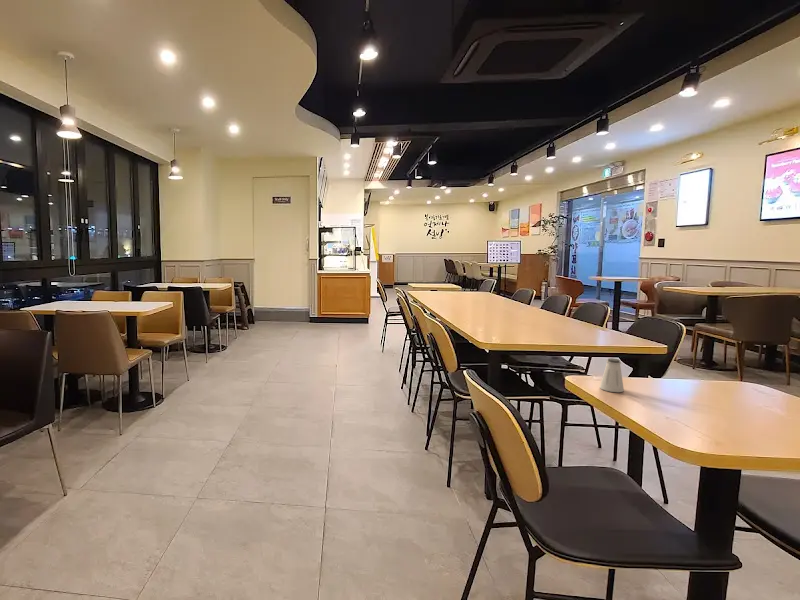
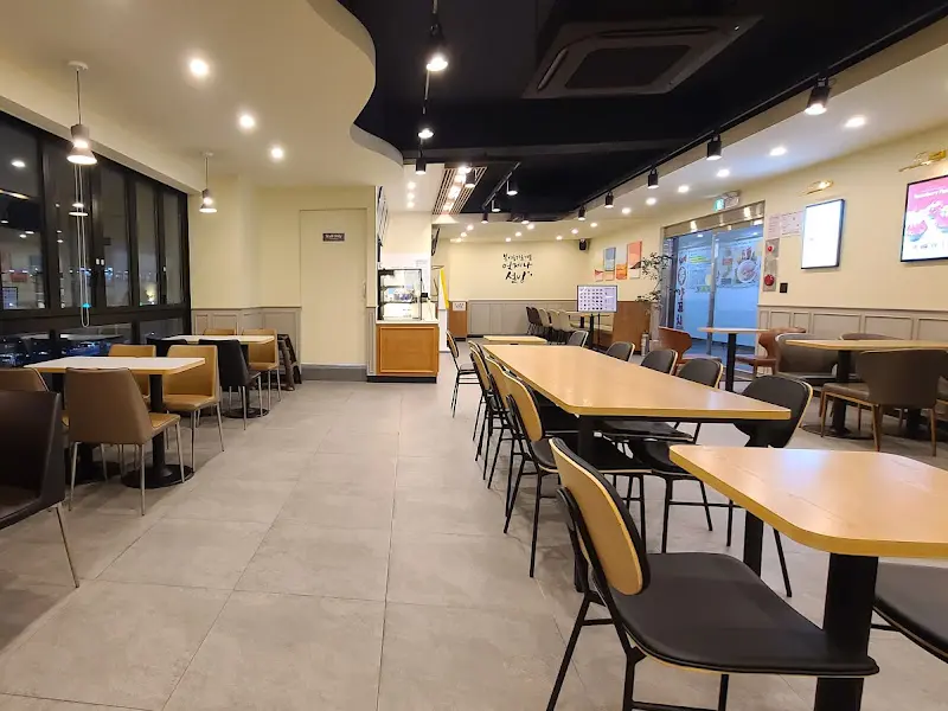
- saltshaker (612, 374)
